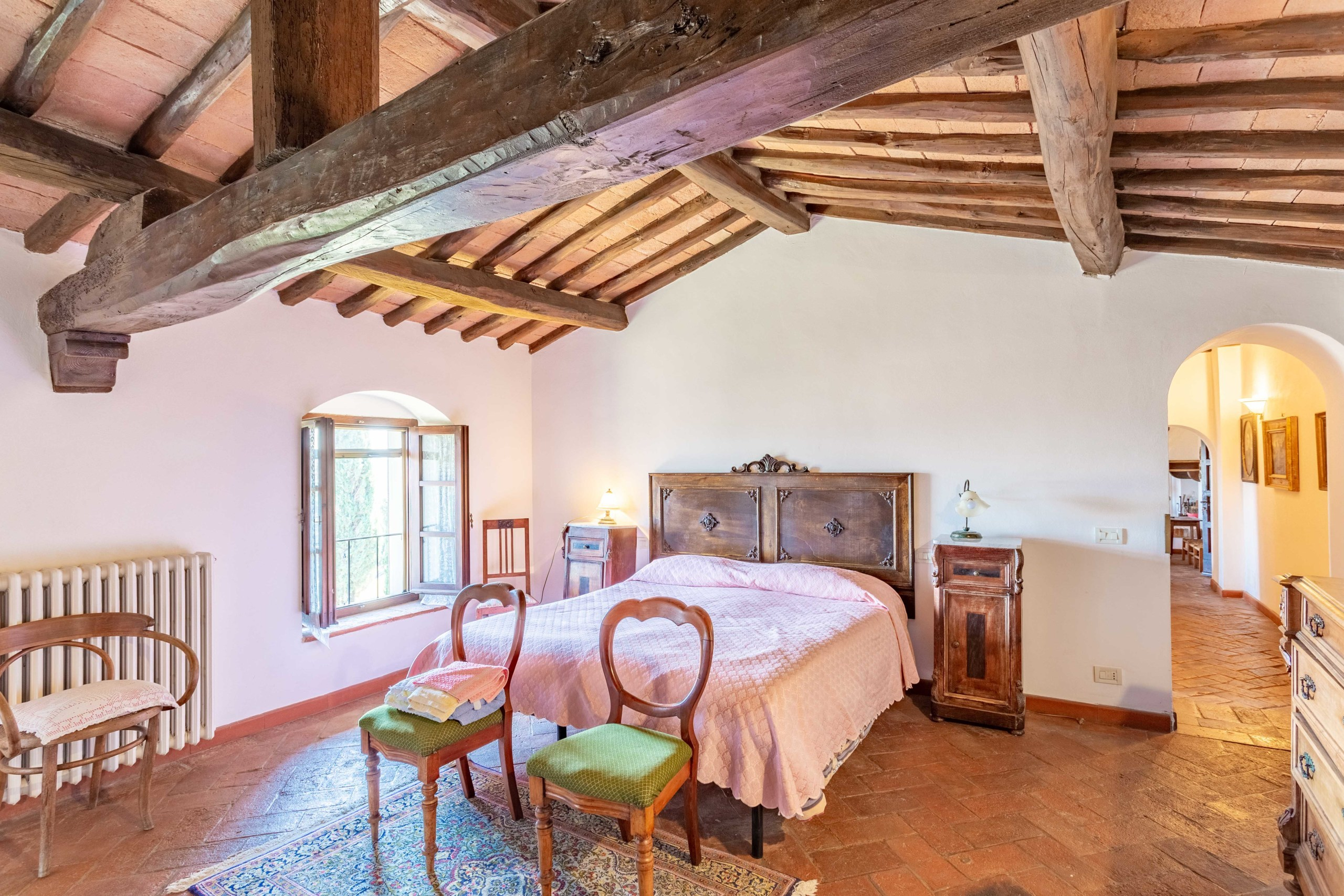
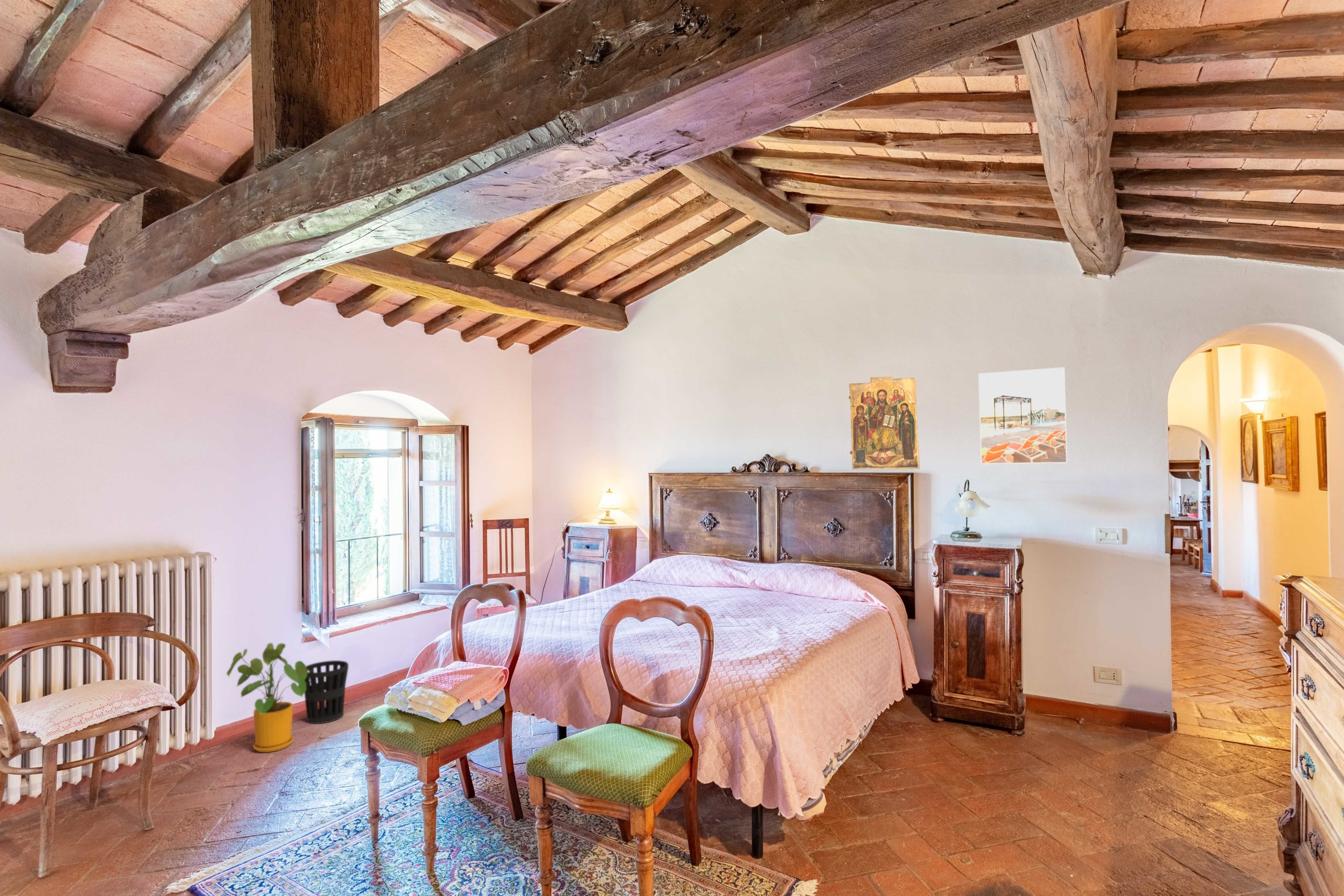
+ religious icon (883, 423)
+ wastebasket (325, 692)
+ house plant (268, 698)
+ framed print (1022, 417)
